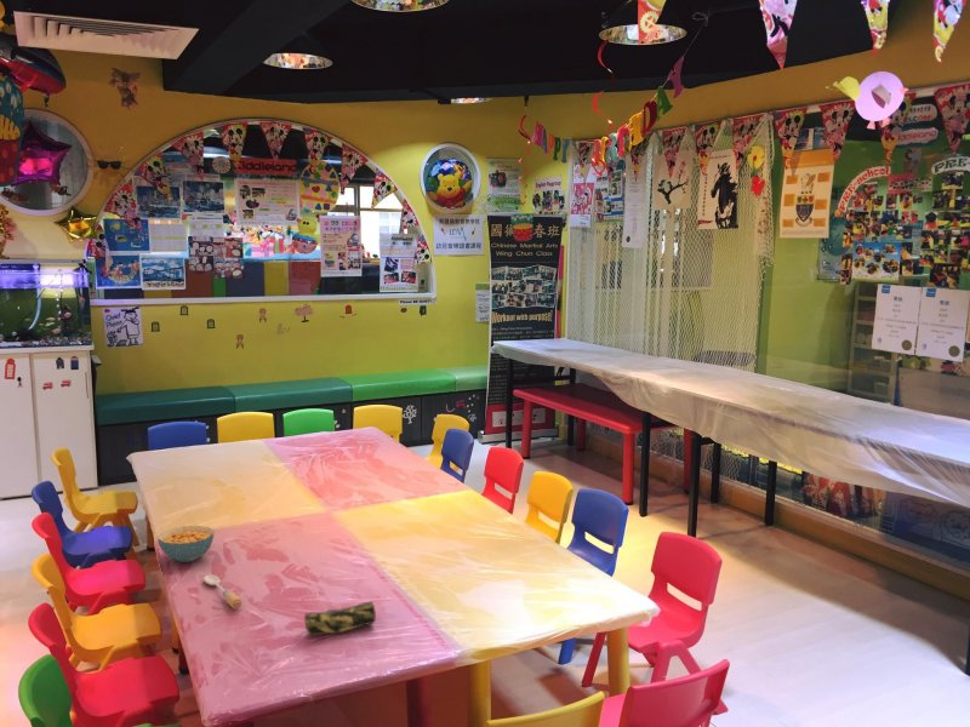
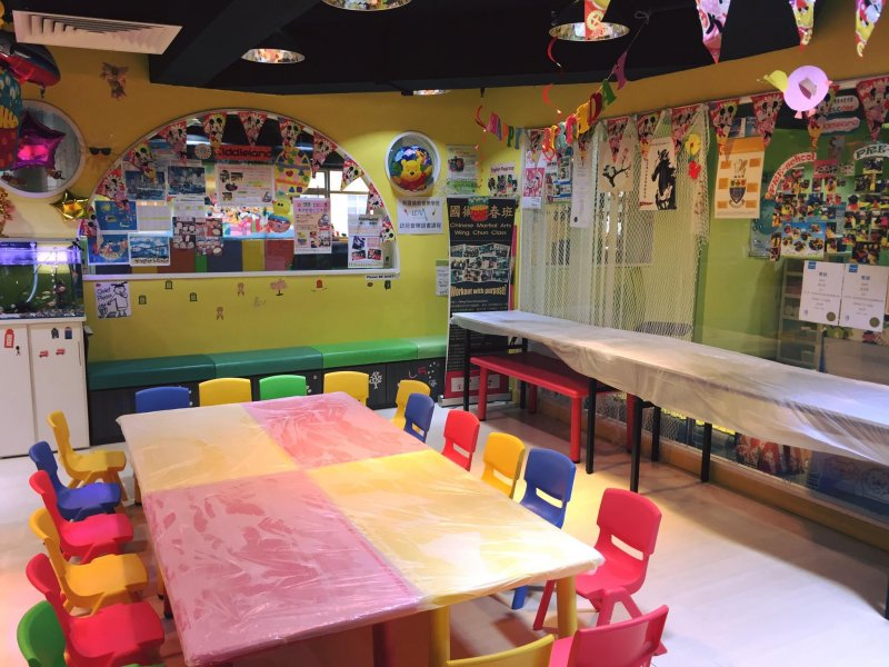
- cereal bowl (187, 546)
- pencil case (338, 619)
- spoon (222, 589)
